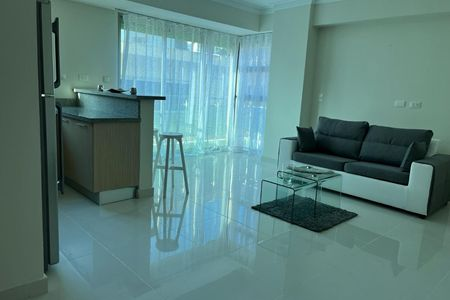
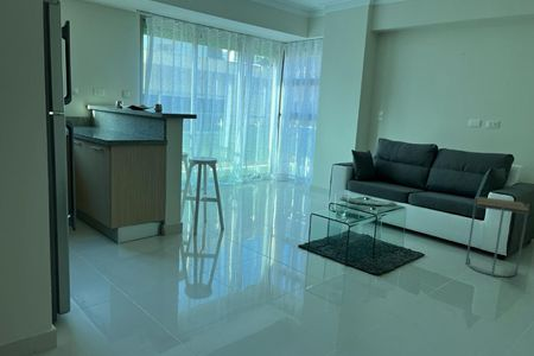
+ side table (497, 236)
